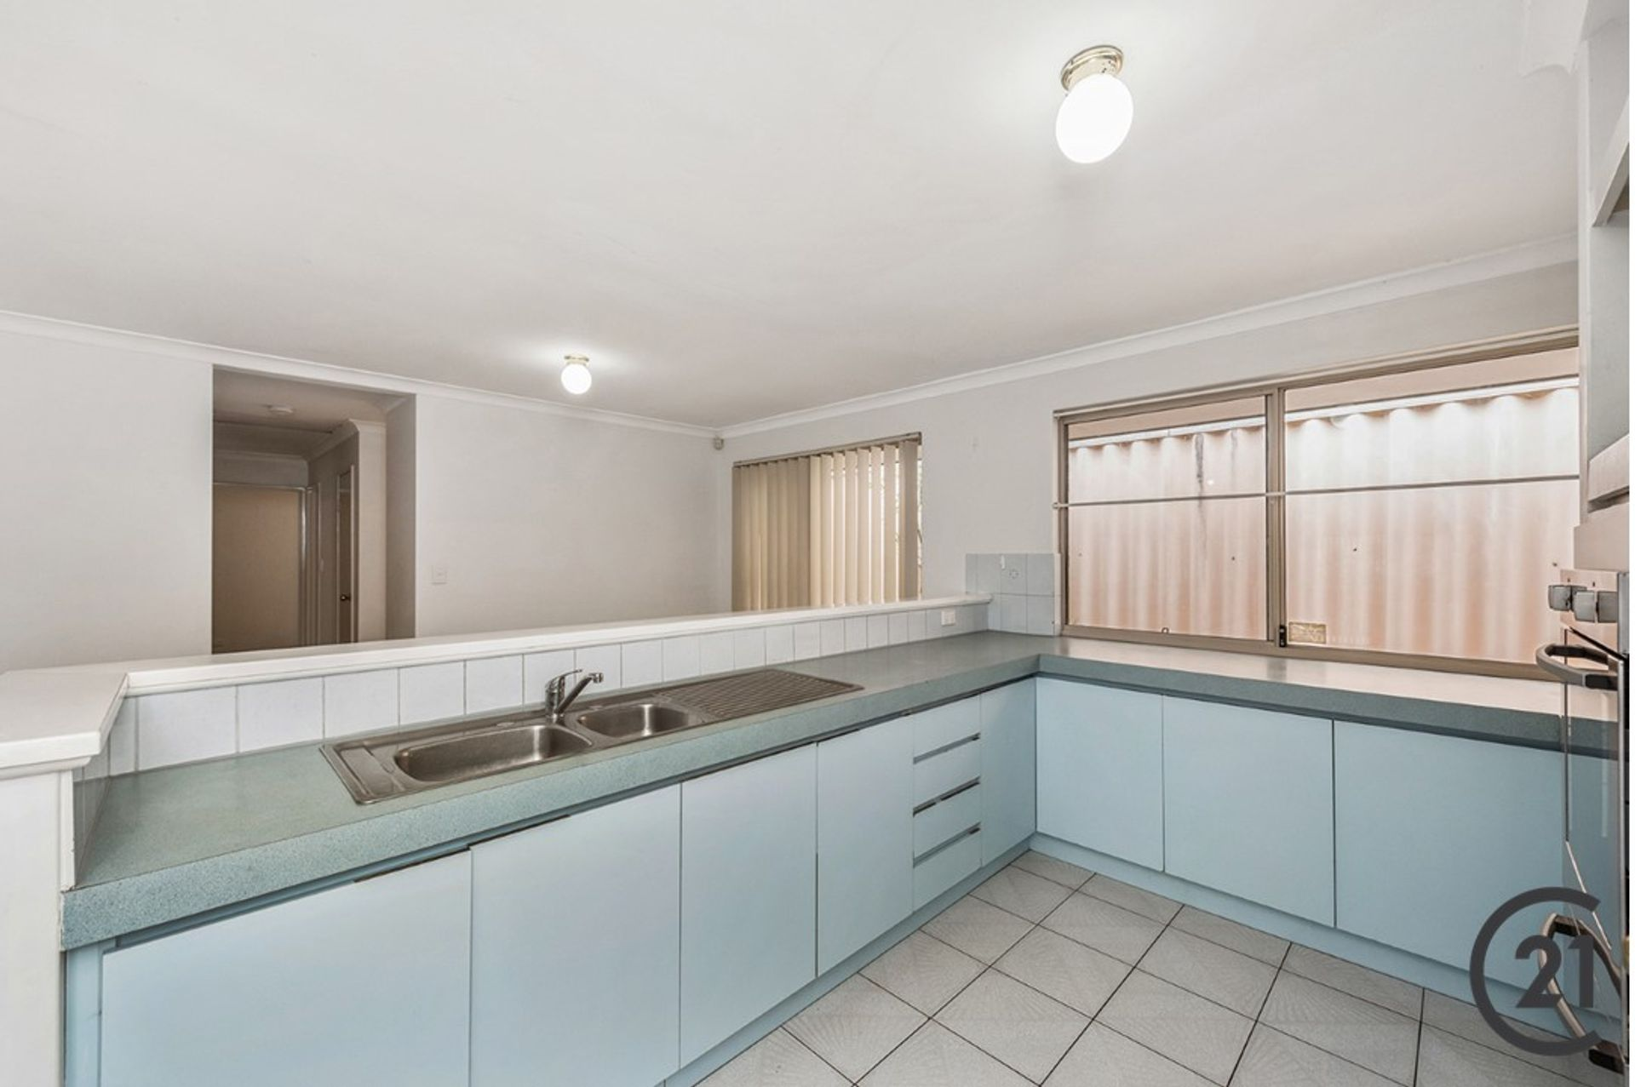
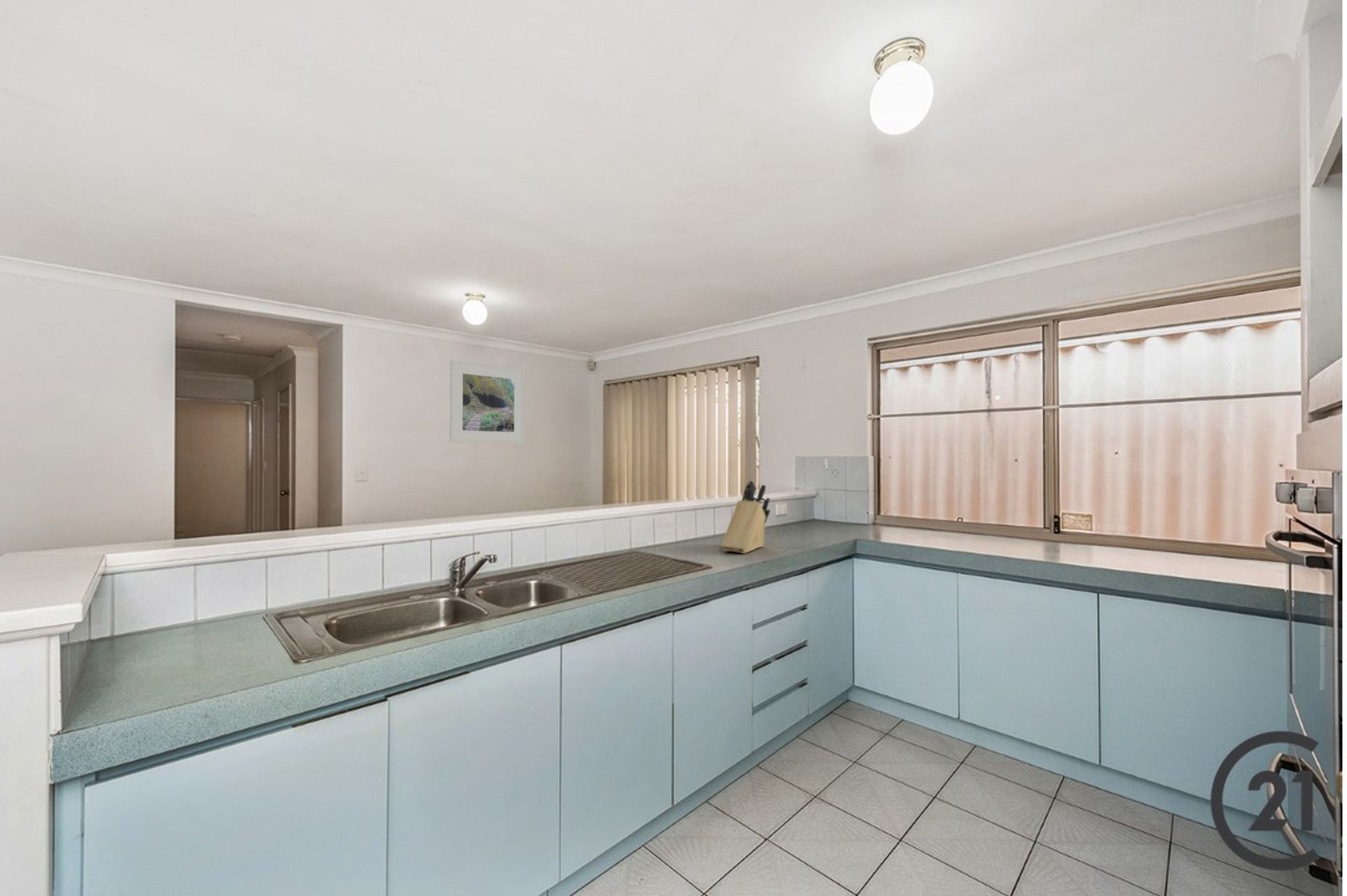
+ knife block (747, 514)
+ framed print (489, 403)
